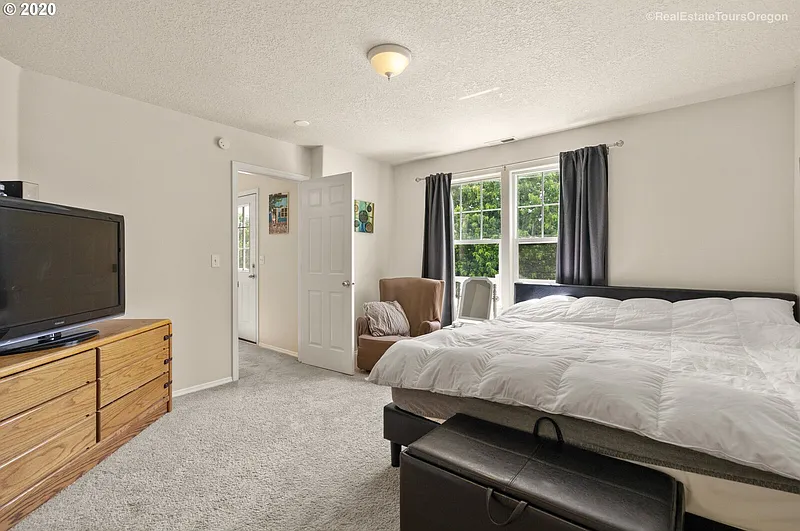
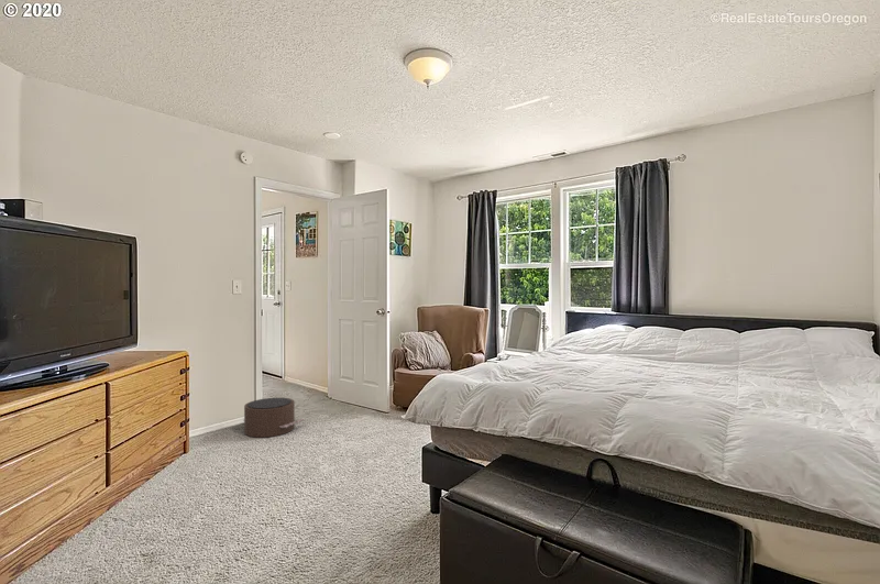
+ pouf (273, 415)
